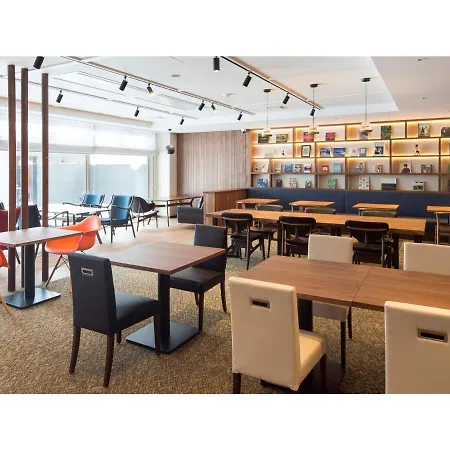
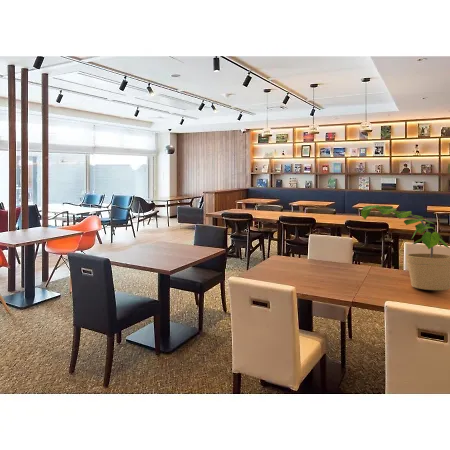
+ potted plant (413, 243)
